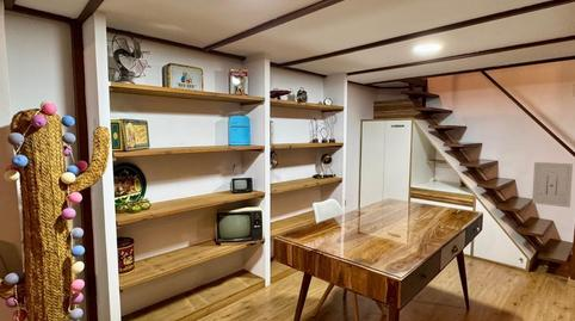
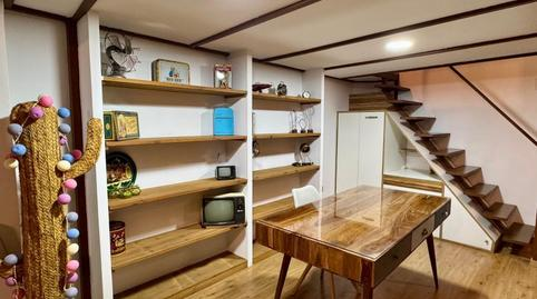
- wall art (551, 184)
